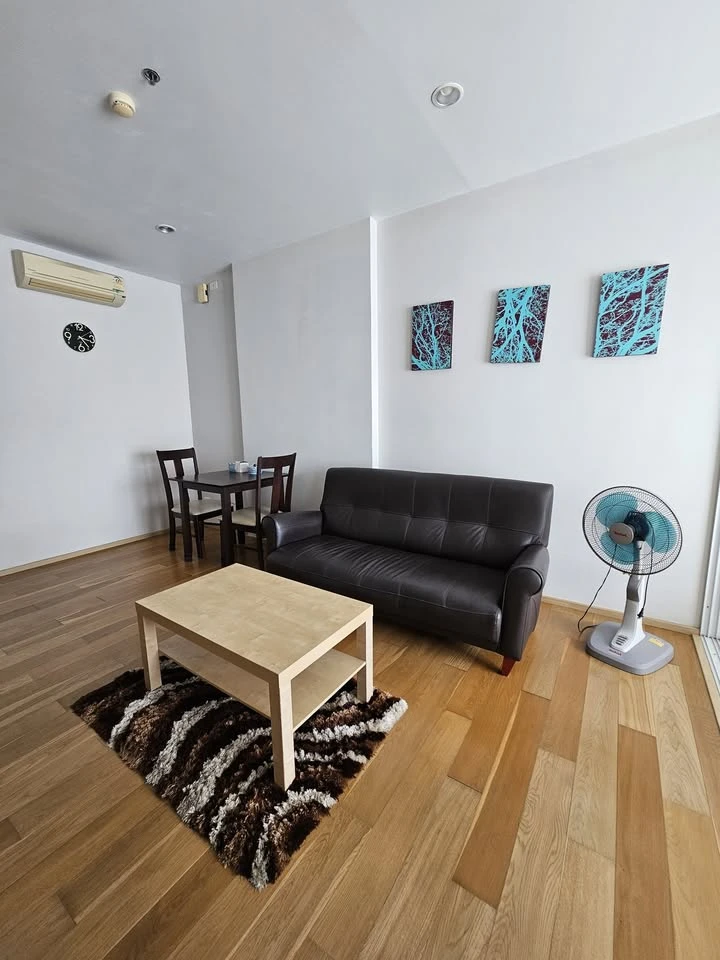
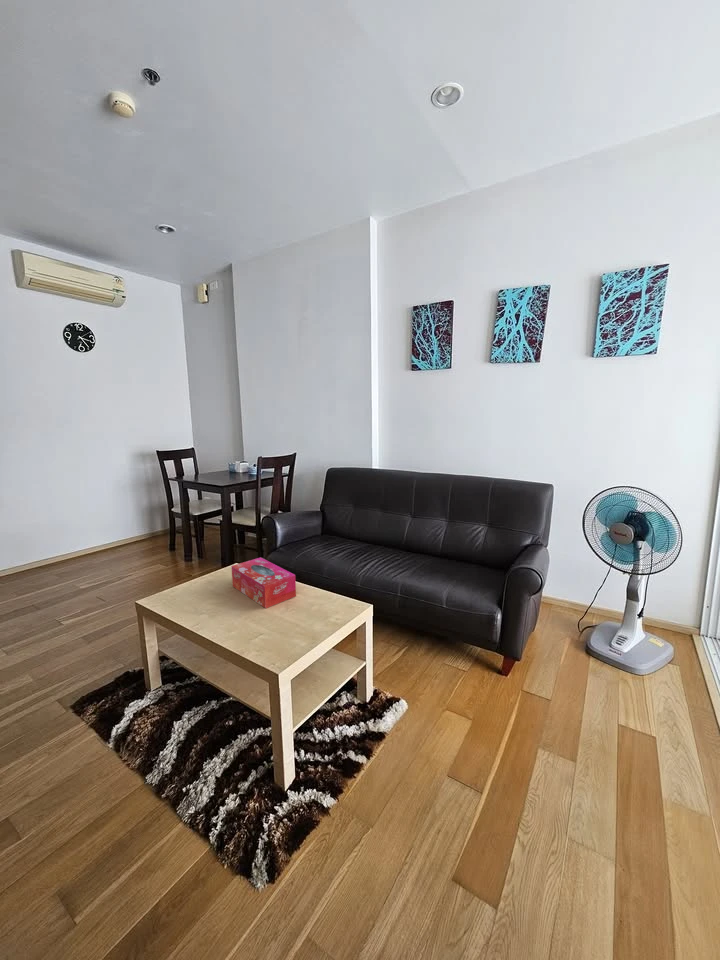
+ tissue box (262, 580)
